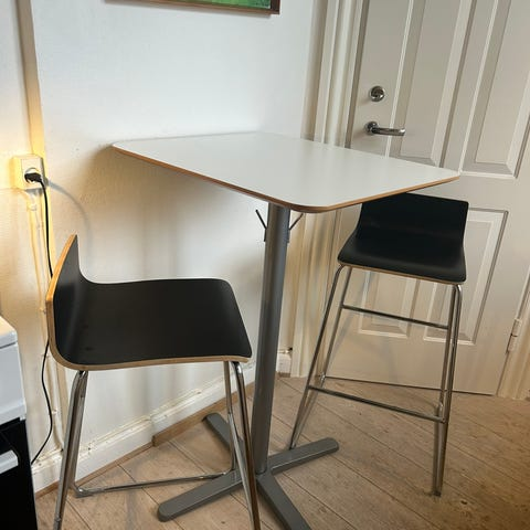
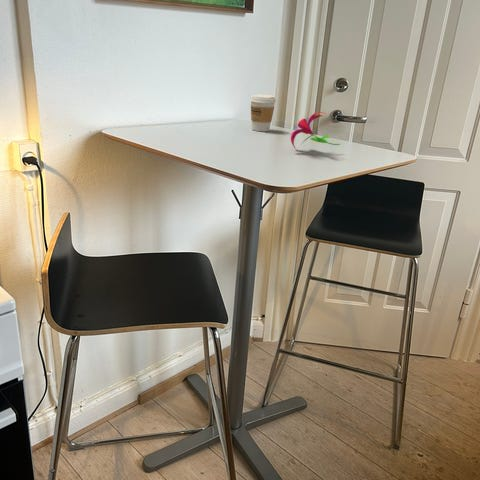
+ coffee cup (261, 112)
+ flower (313, 133)
